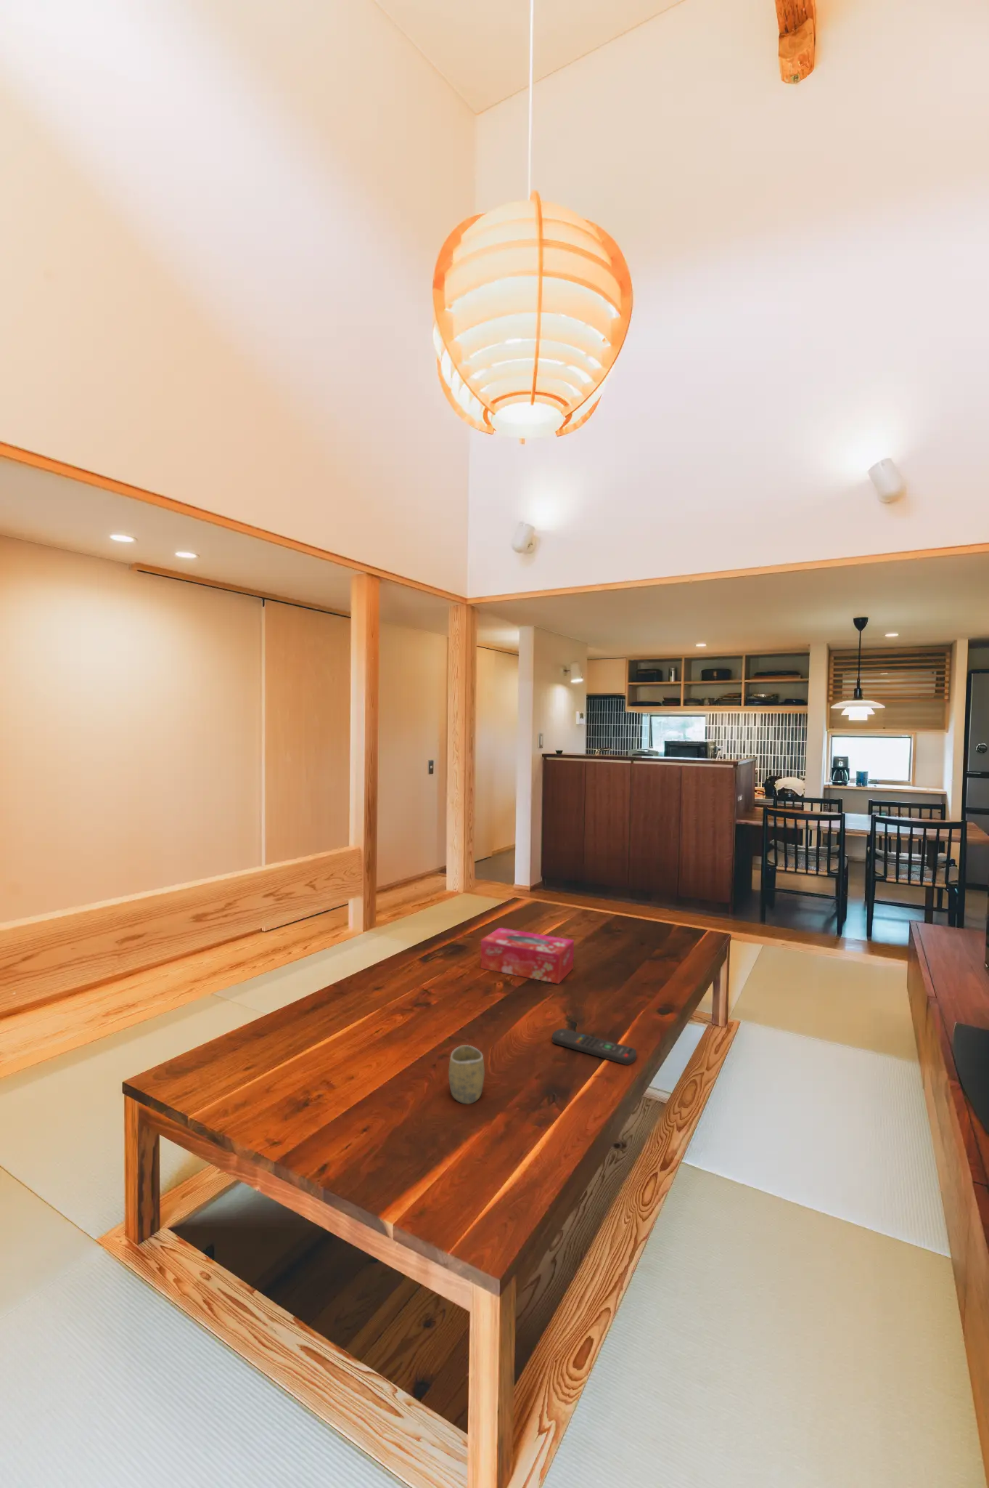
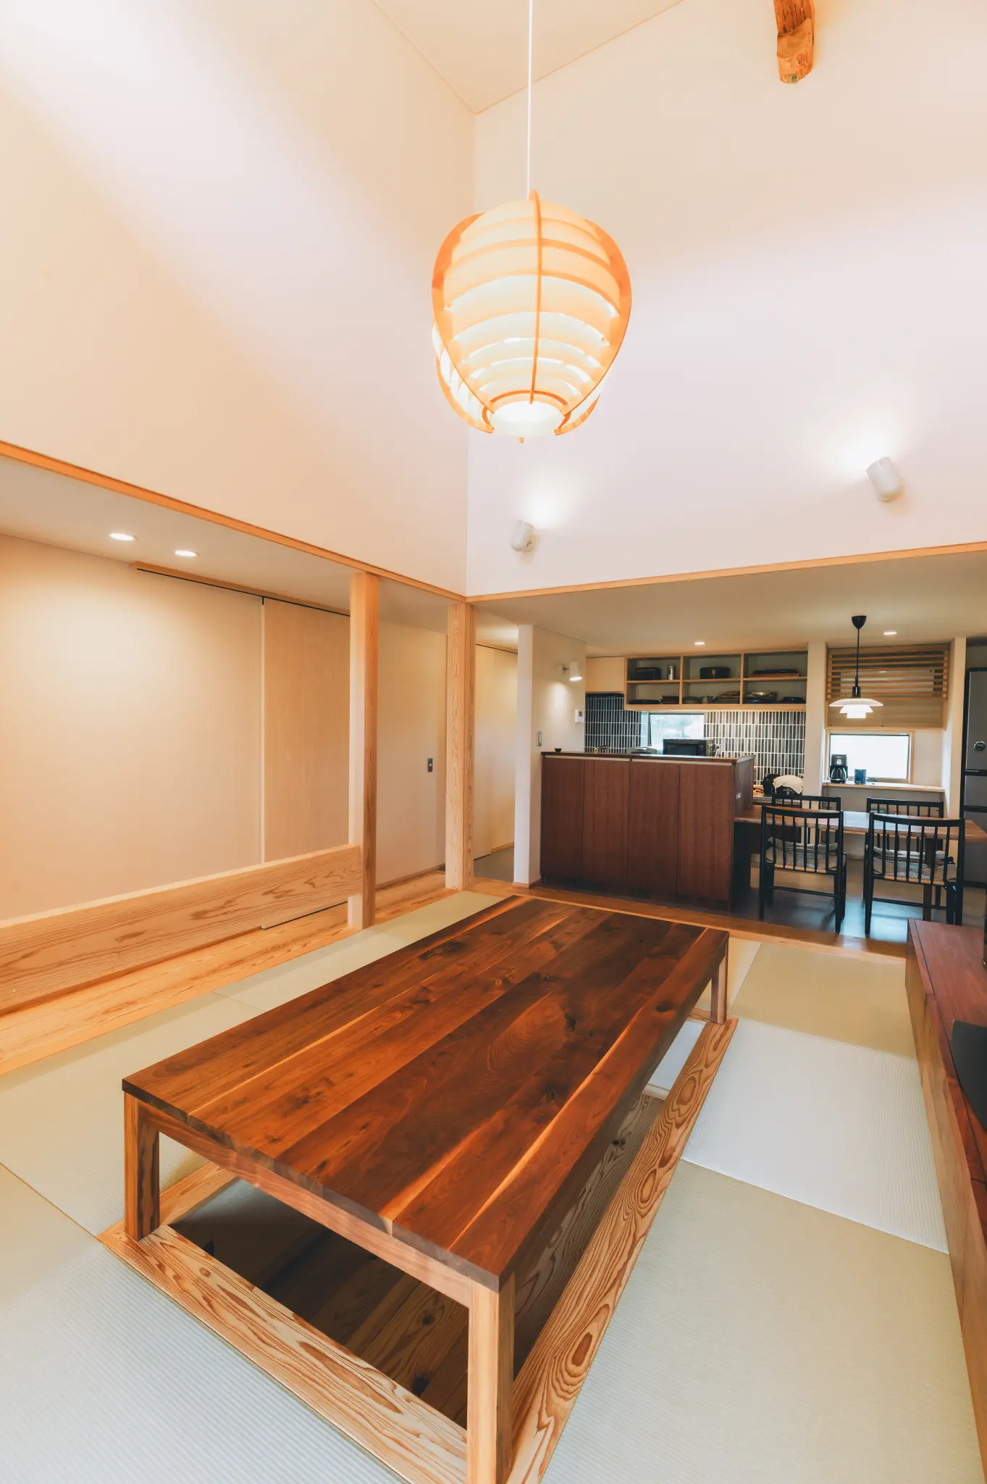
- cup (466, 1074)
- remote control (593, 1045)
- tissue box (527, 954)
